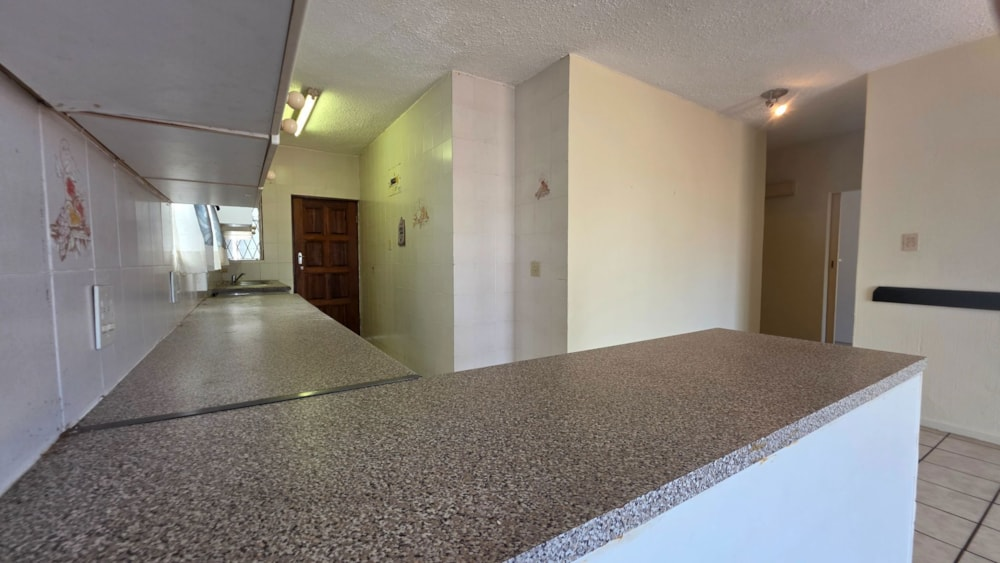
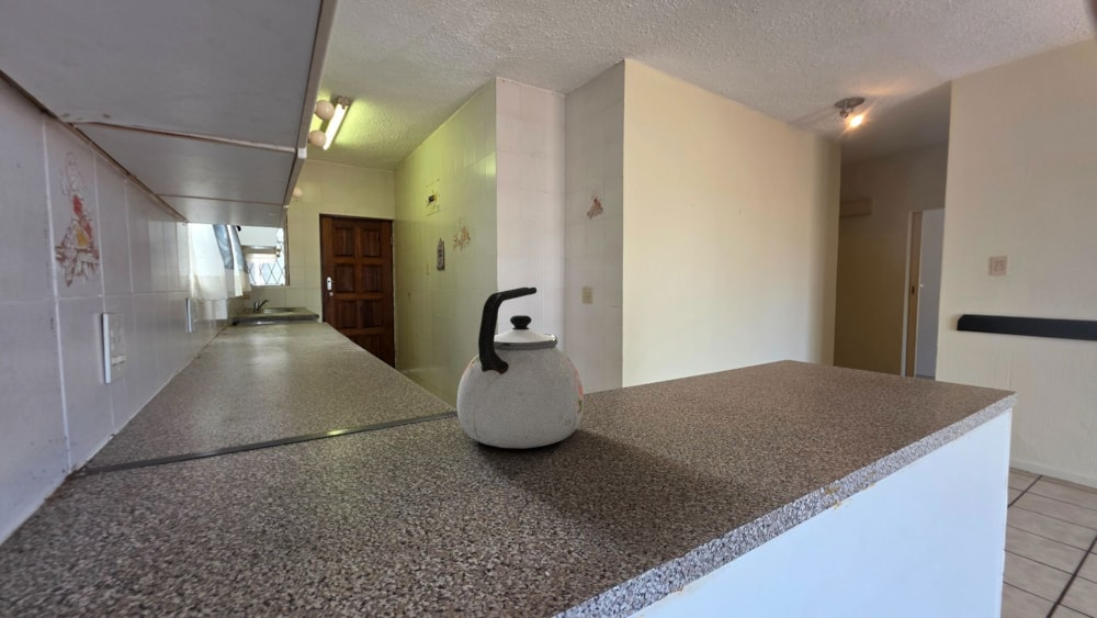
+ kettle (521, 360)
